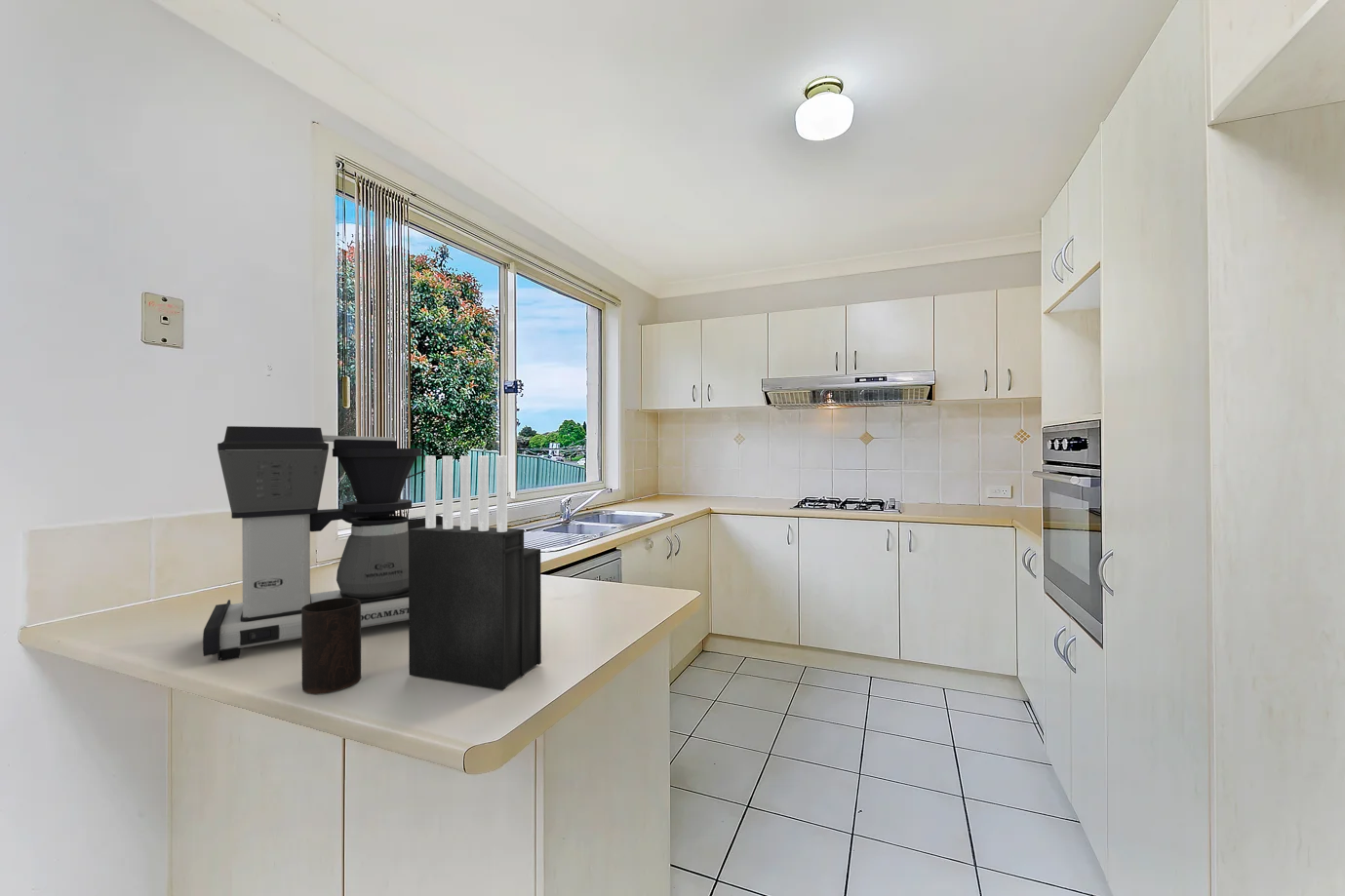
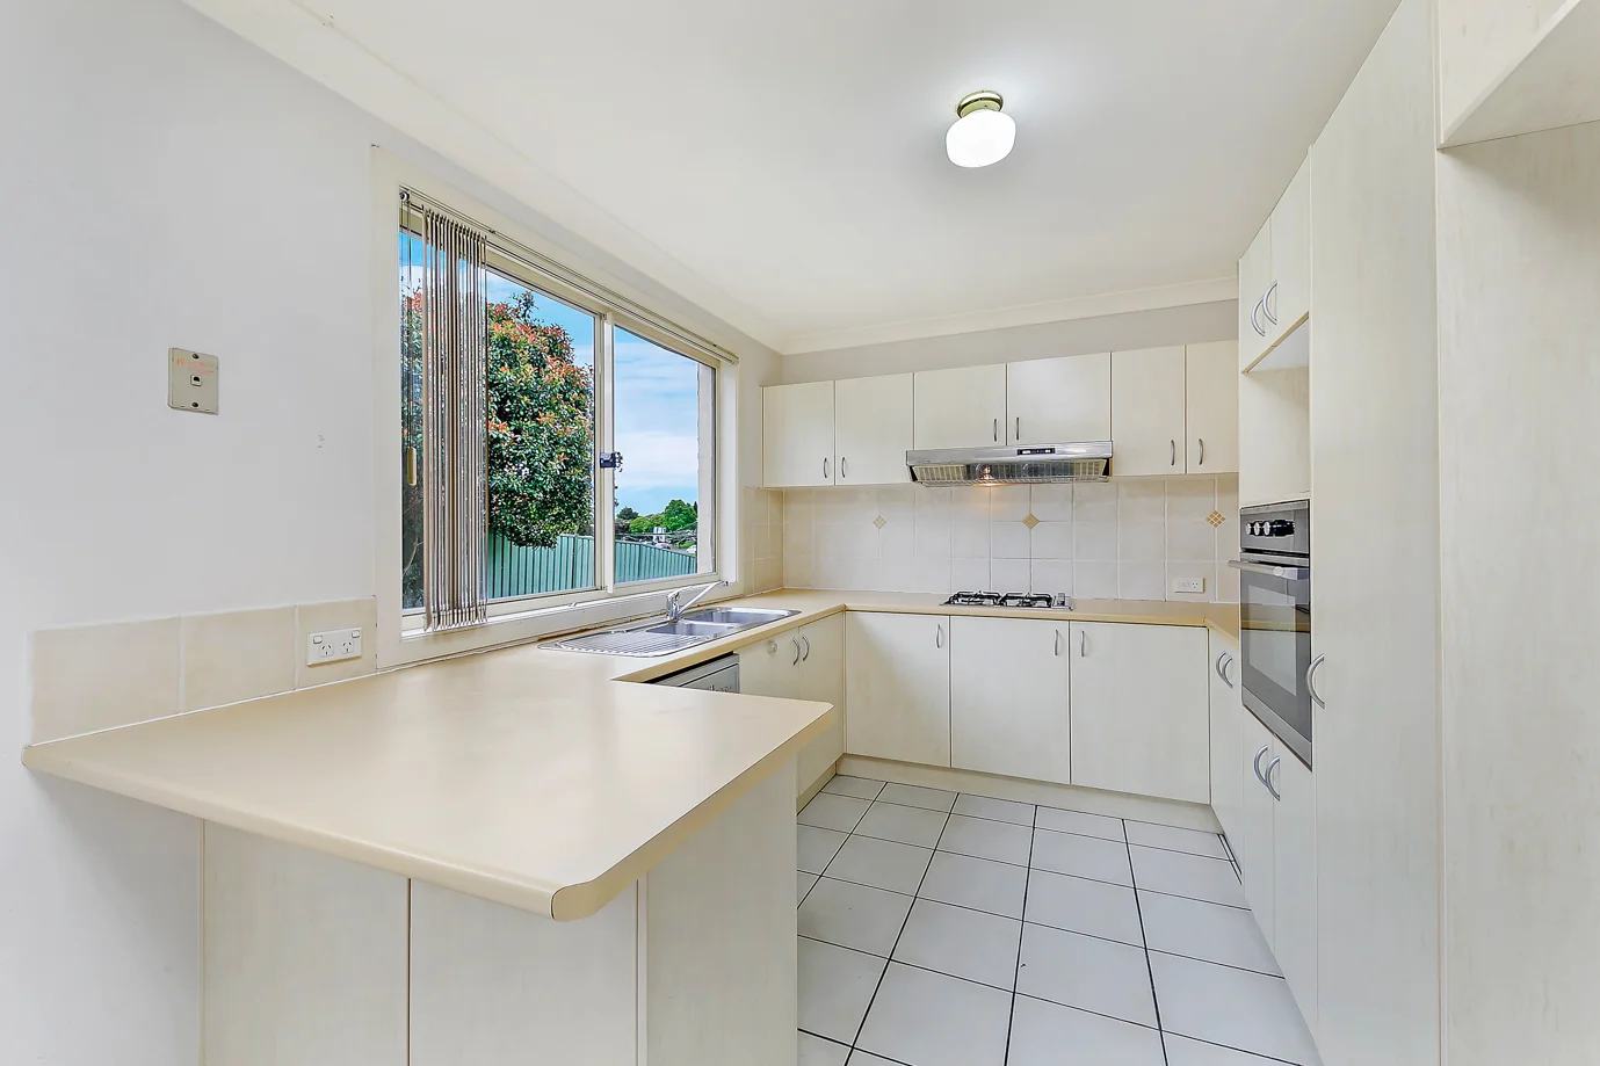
- coffee maker (344, 521)
- knife block (481, 561)
- cup (332, 643)
